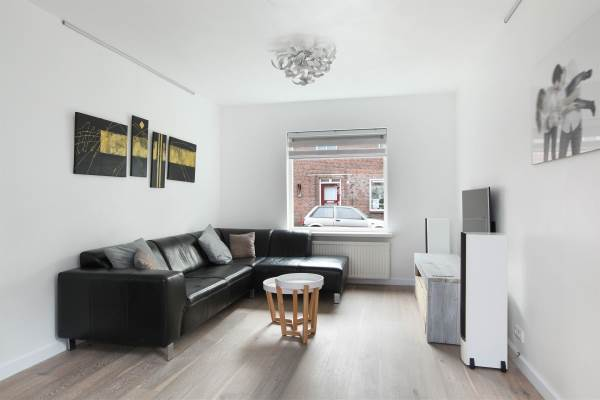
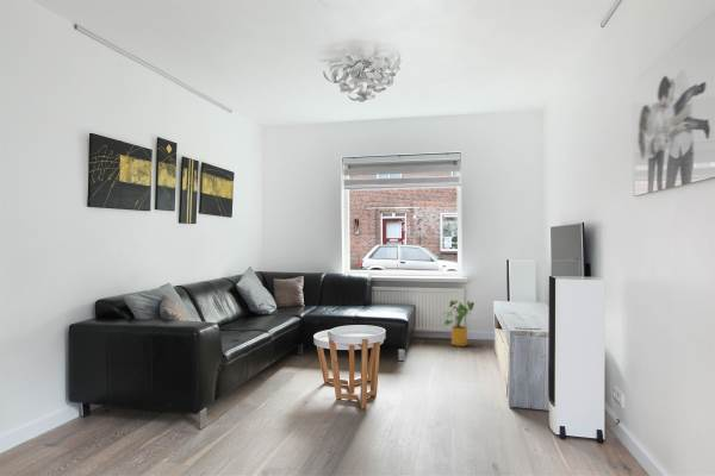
+ house plant (458, 322)
